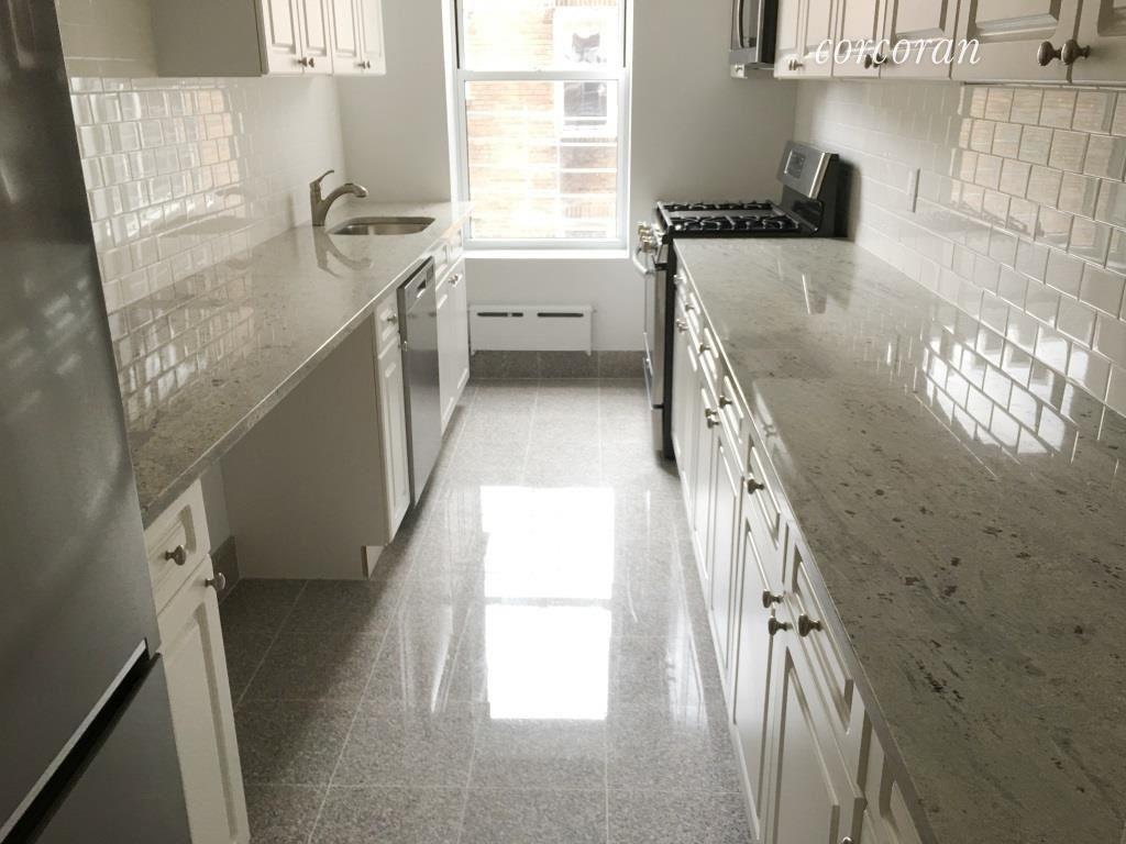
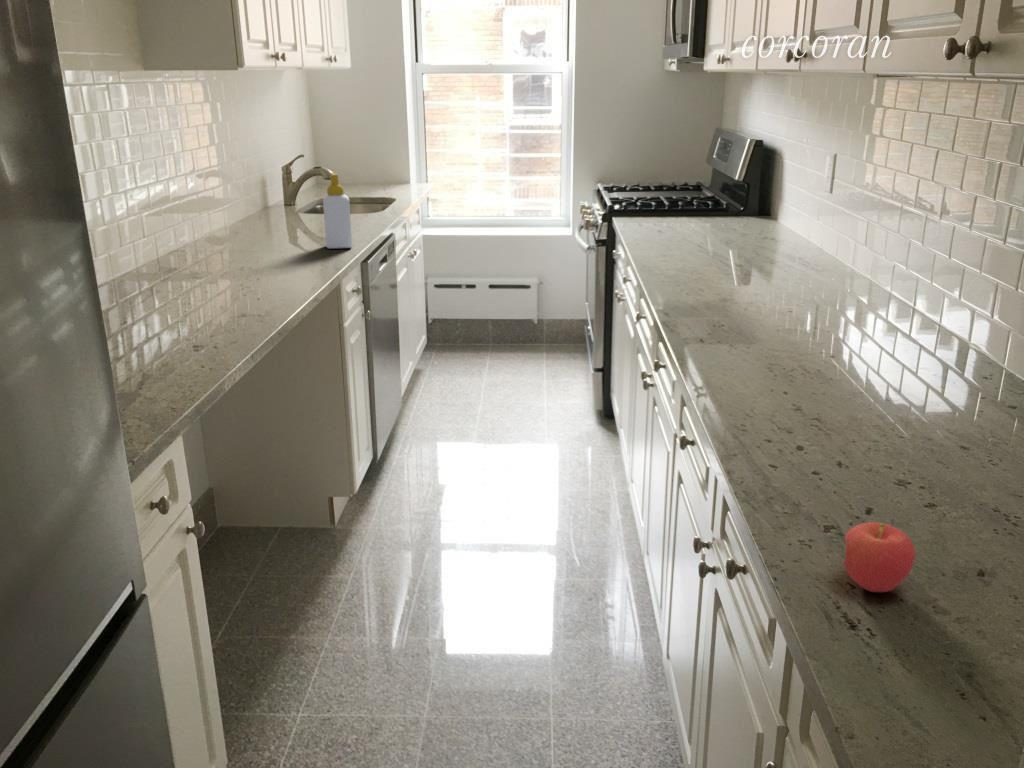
+ apple (877, 556)
+ soap bottle (336, 211)
